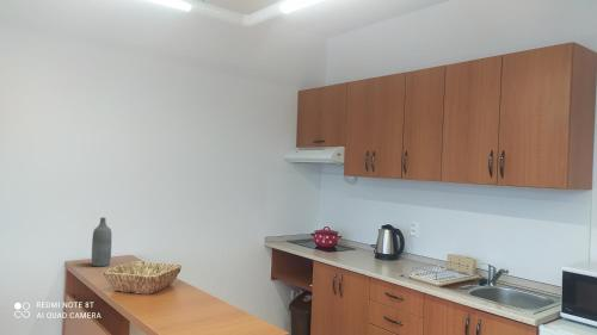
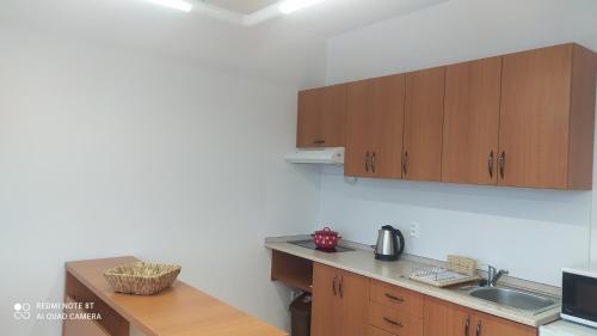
- bottle (101, 241)
